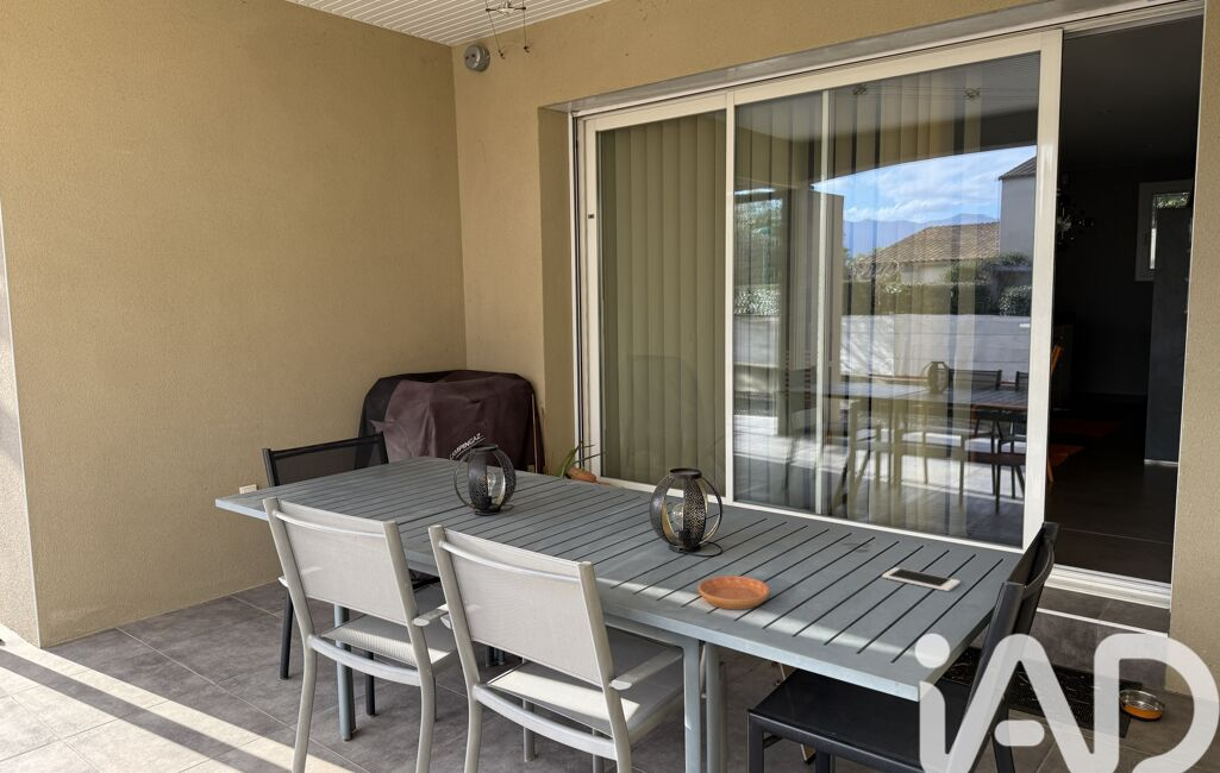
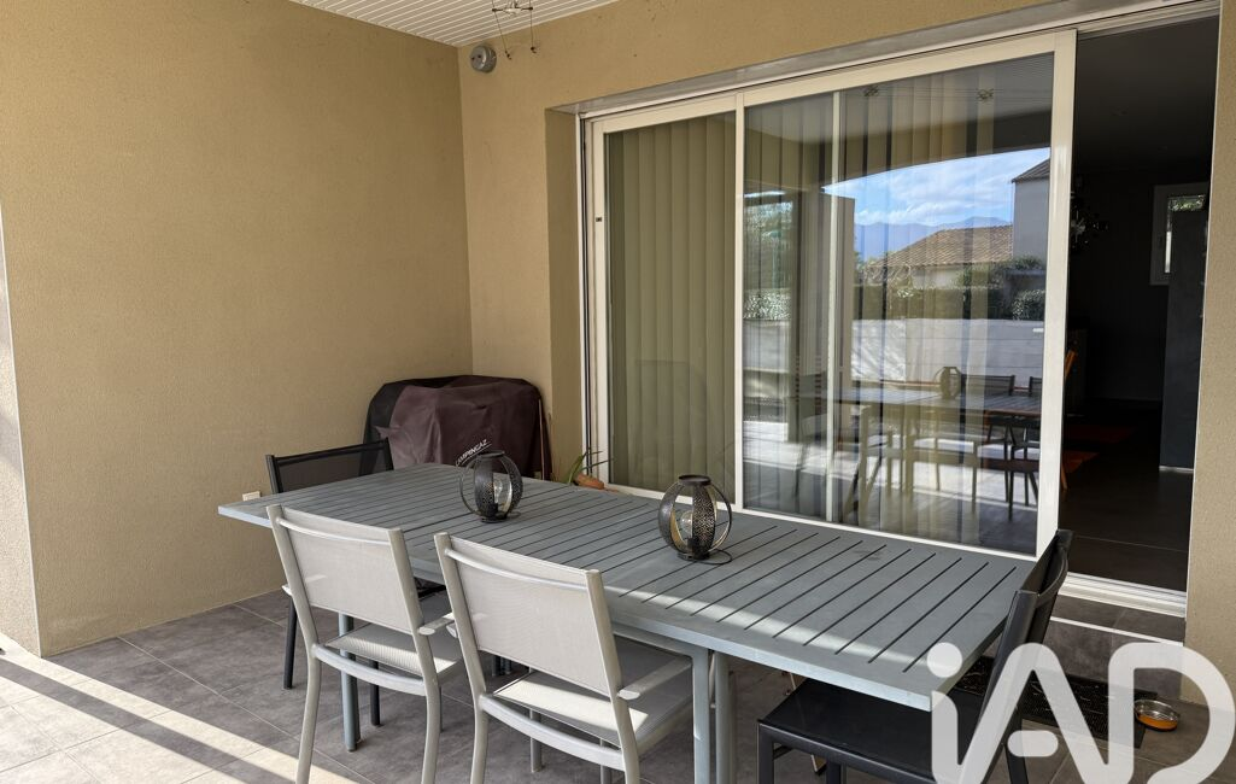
- cell phone (920, 578)
- saucer (733, 592)
